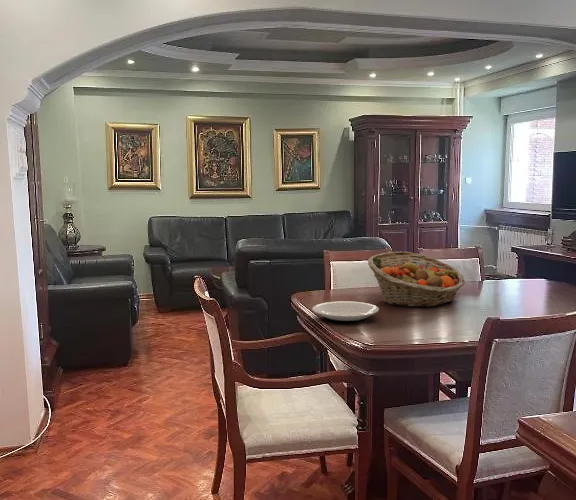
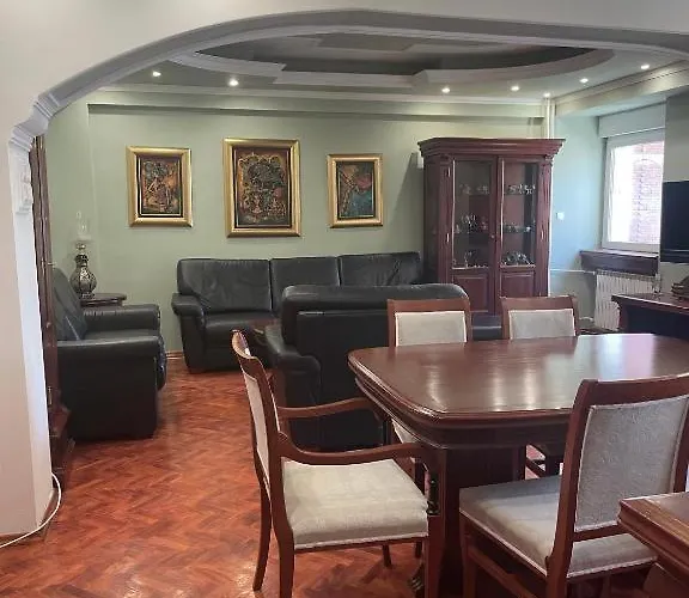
- plate (345, 313)
- fruit basket (415, 277)
